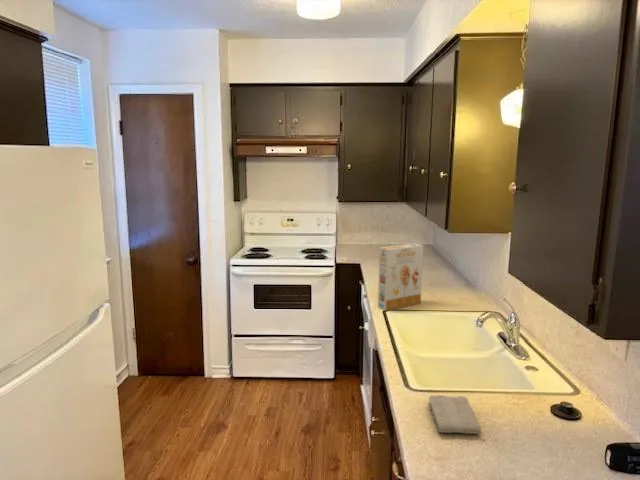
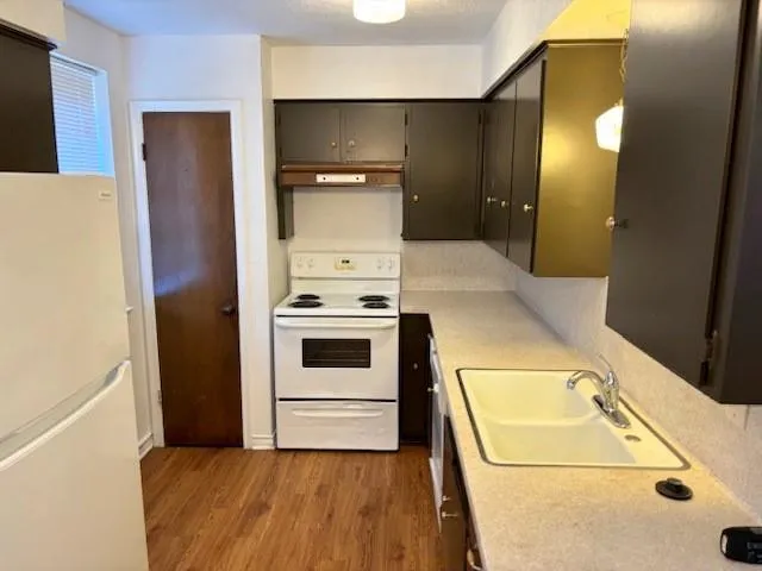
- cereal box (400, 276)
- washcloth (452, 412)
